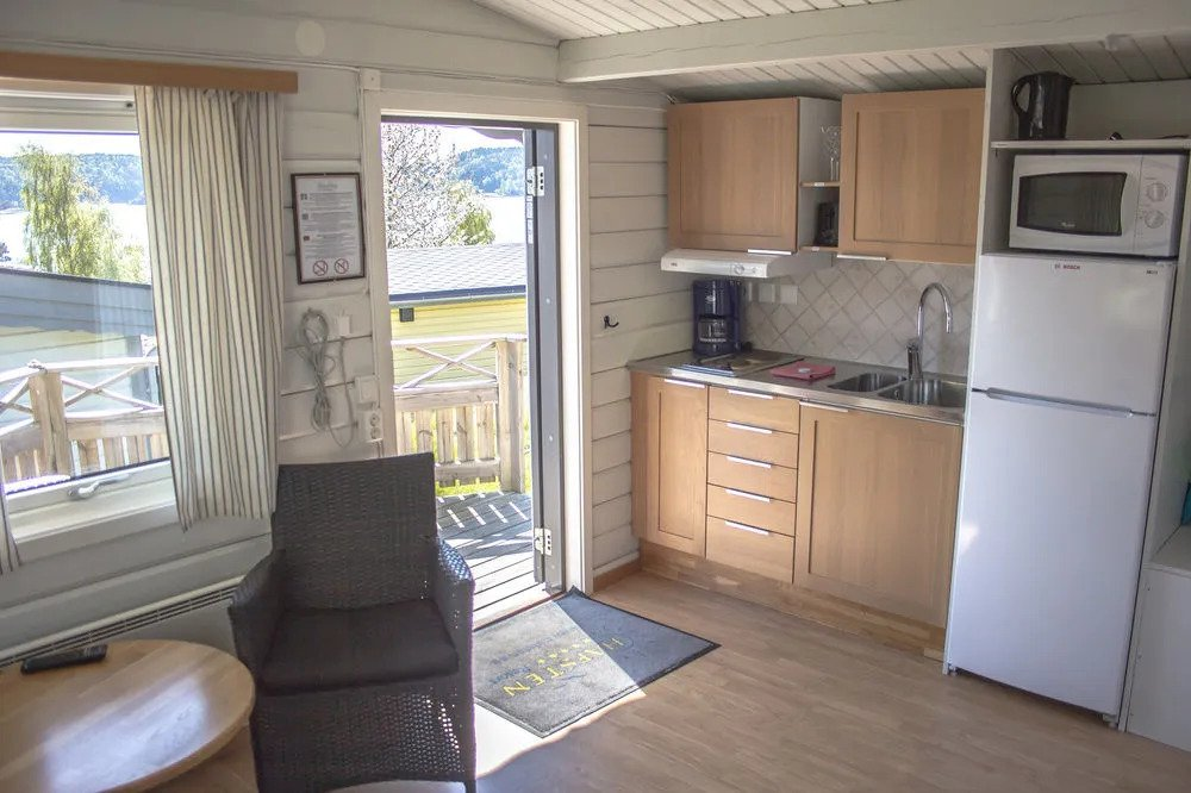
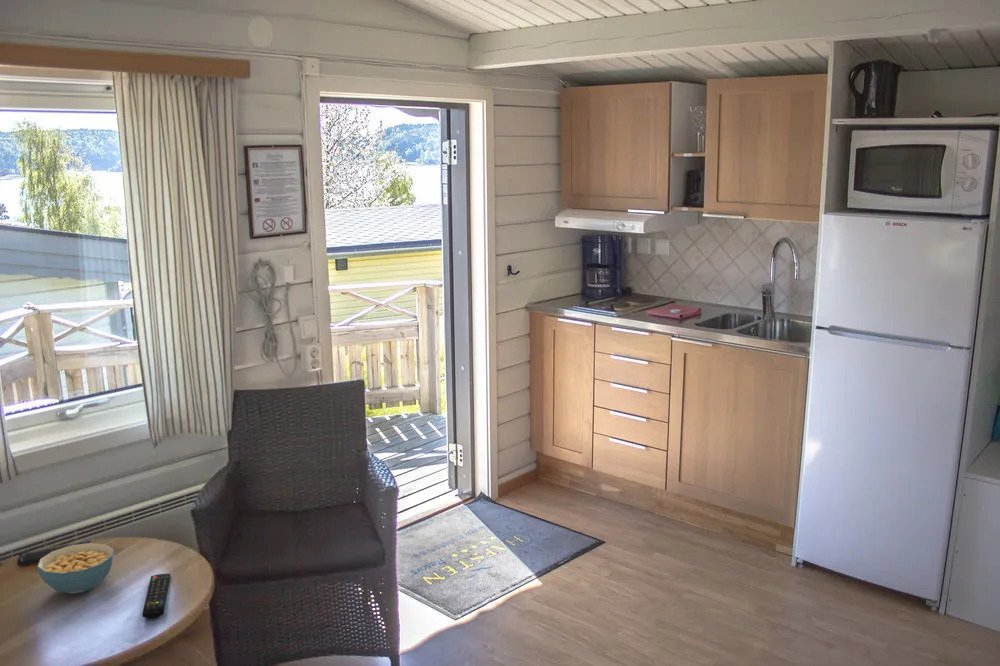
+ cereal bowl (77, 573)
+ remote control (157, 594)
